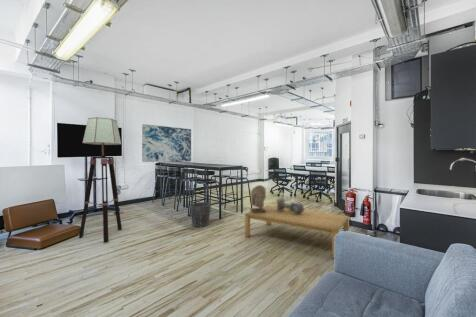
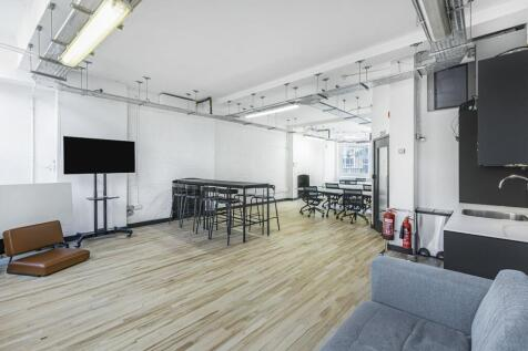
- decorative urn (291, 206)
- sculpture bust (258, 198)
- coffee table (295, 226)
- waste bin (200, 214)
- wall art (168, 144)
- floor lamp (102, 177)
